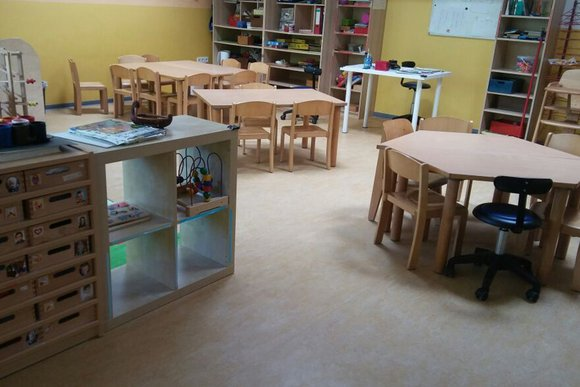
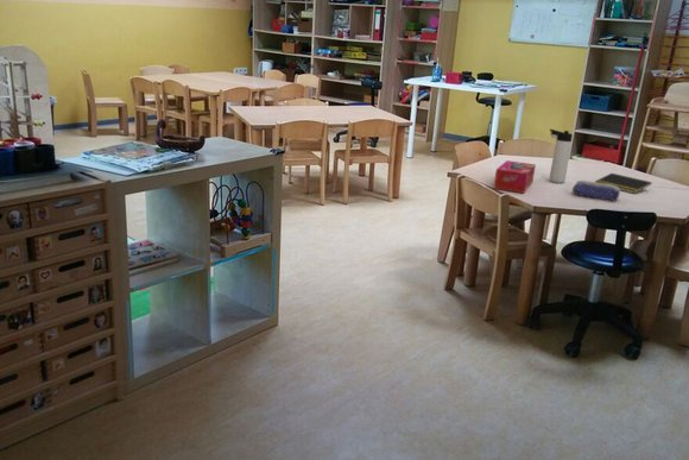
+ pencil case (595, 189)
+ tissue box (514, 176)
+ thermos bottle (557, 156)
+ notepad (622, 182)
